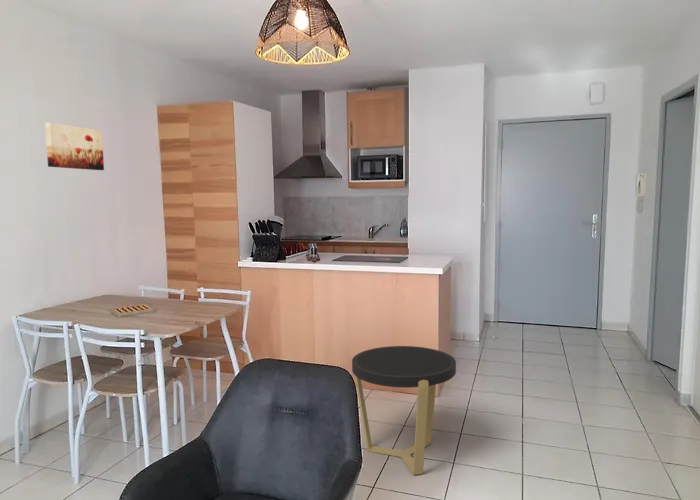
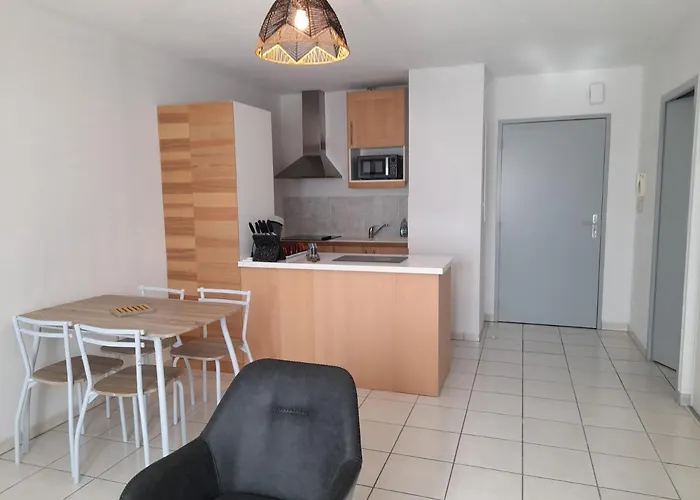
- side table (417, 407)
- wall art (76, 147)
